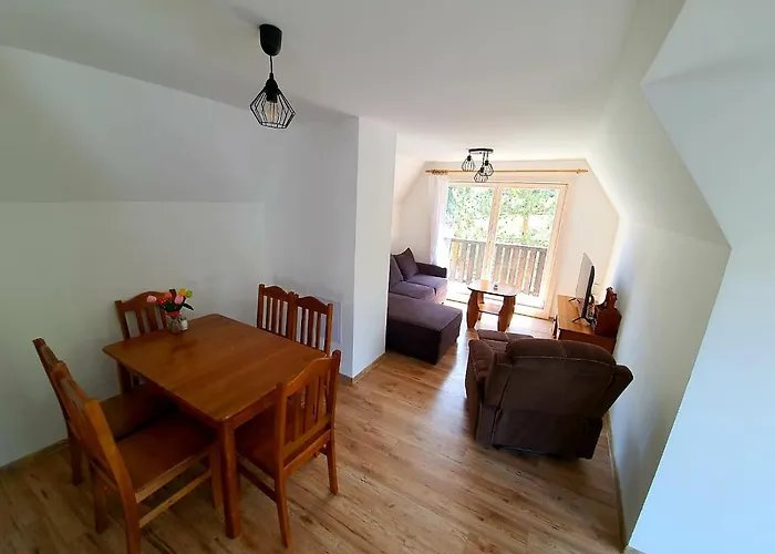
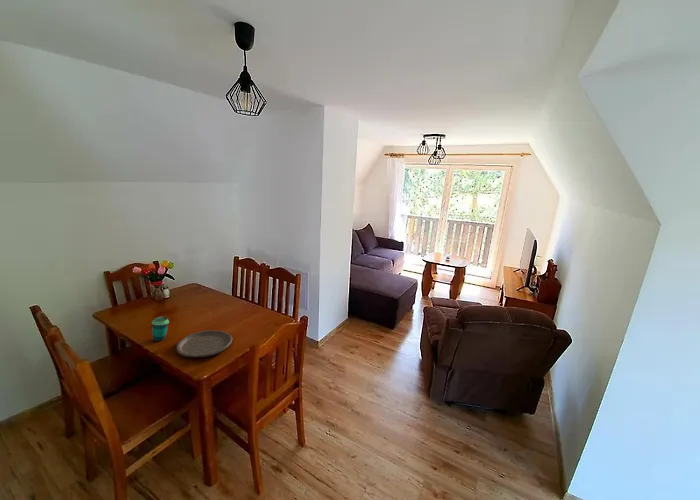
+ plate (205, 343)
+ cup (160, 328)
